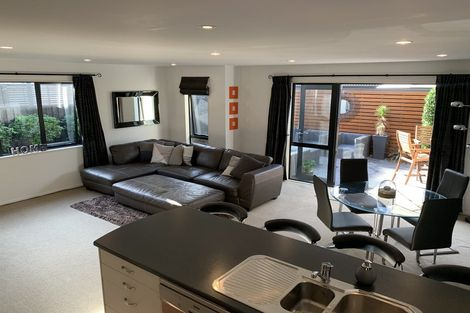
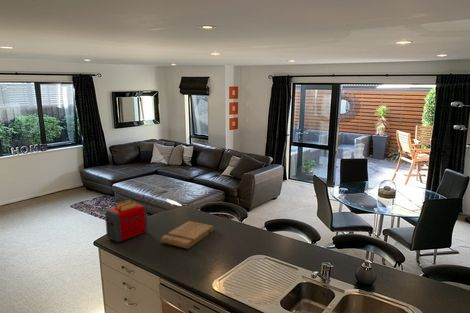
+ cutting board (188, 233)
+ toaster (126, 218)
